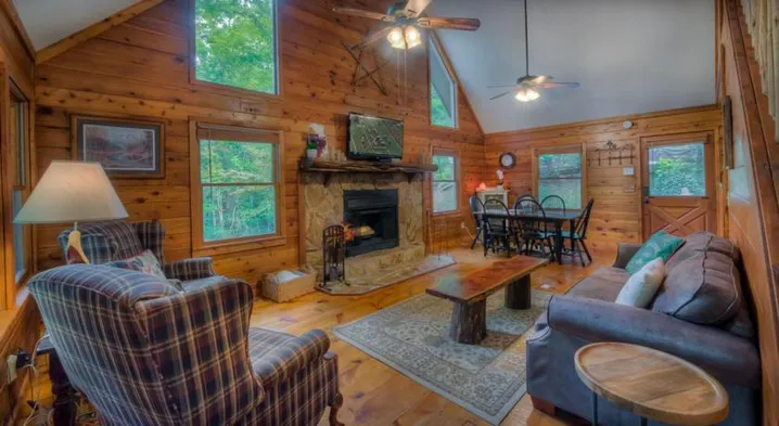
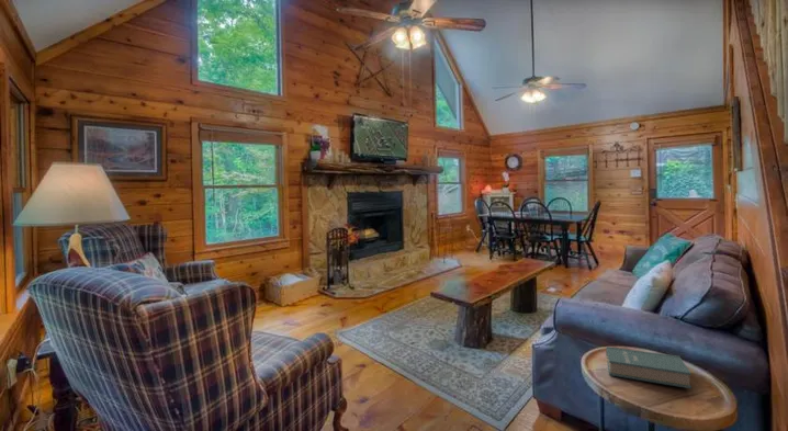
+ book (644, 364)
